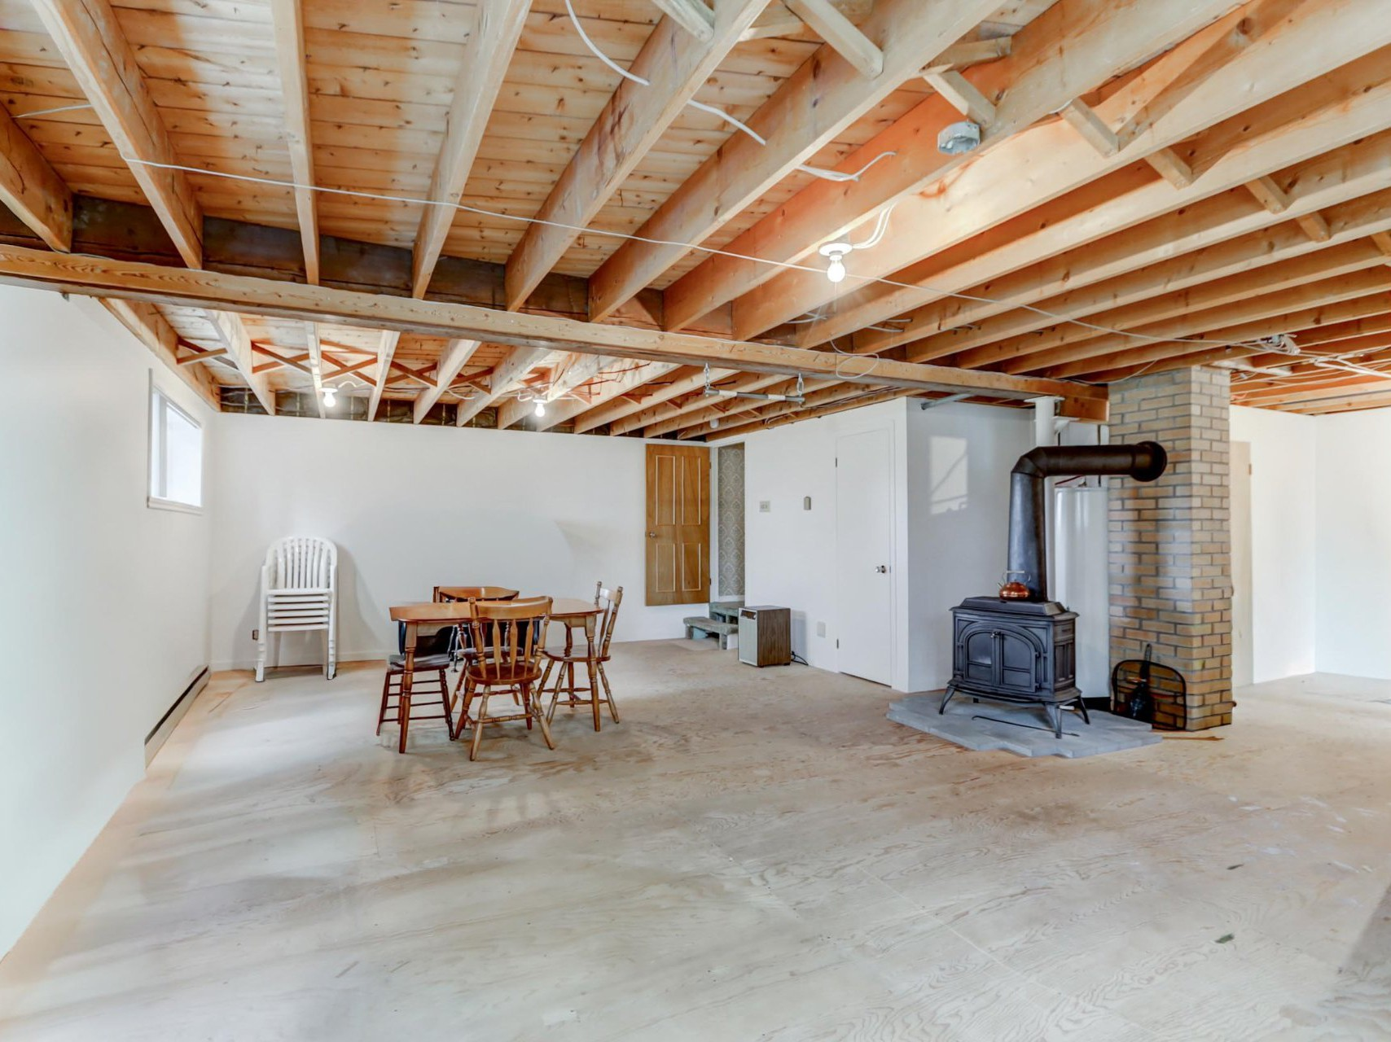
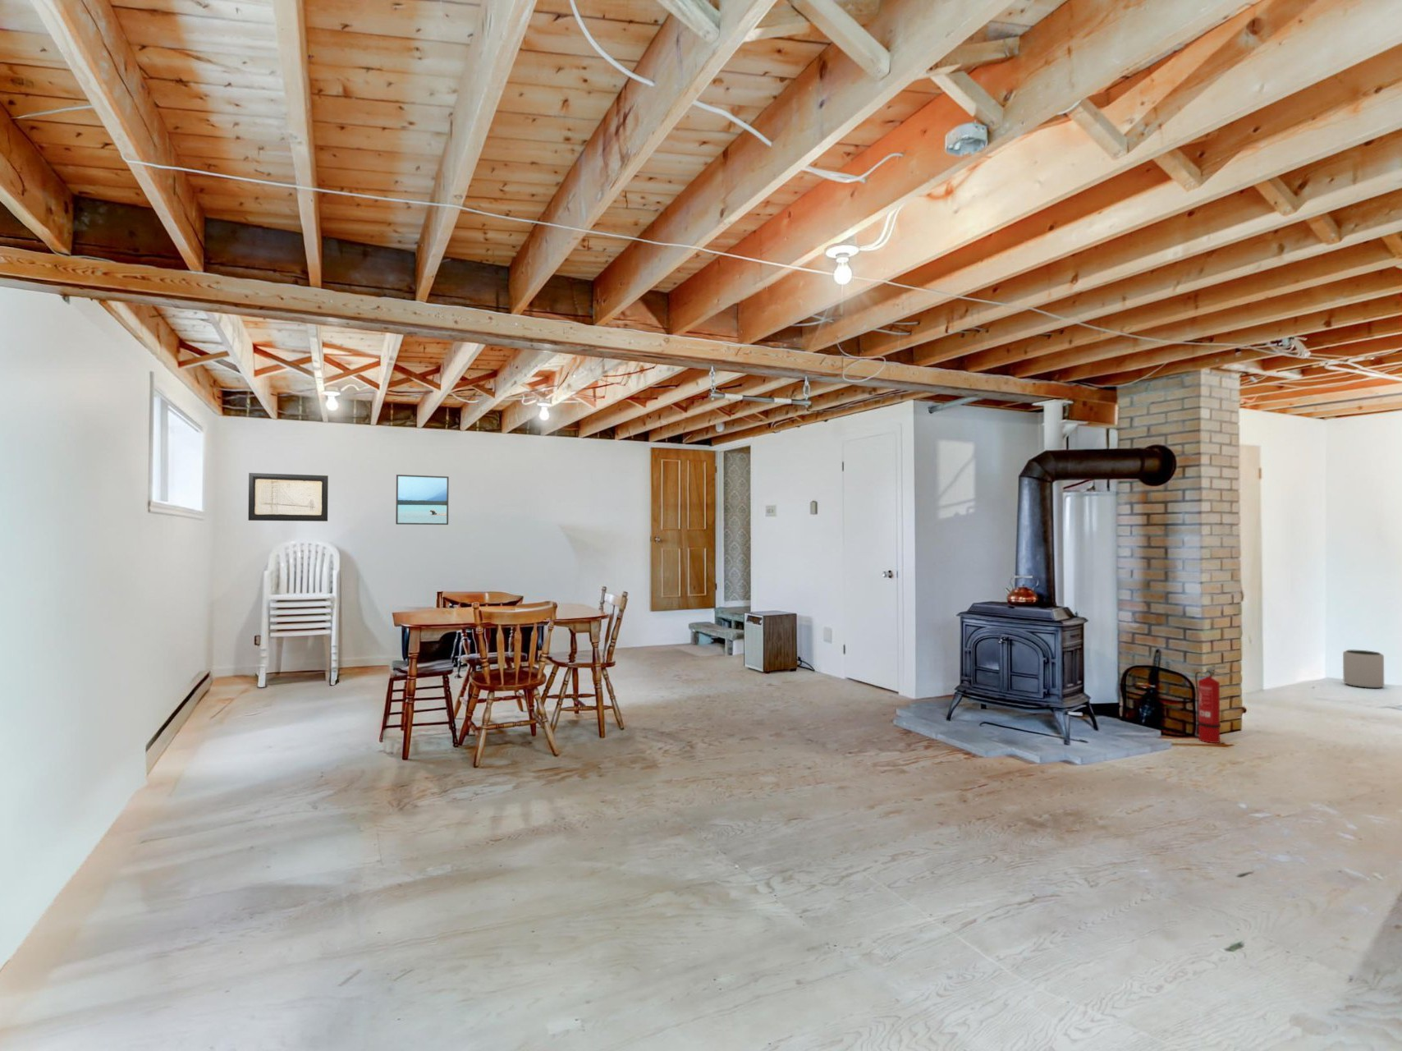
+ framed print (422, 500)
+ wall art (289, 497)
+ fire extinguisher (1211, 702)
+ plant pot (1362, 668)
